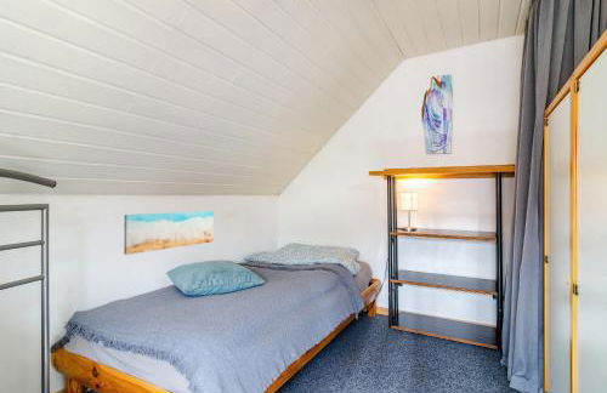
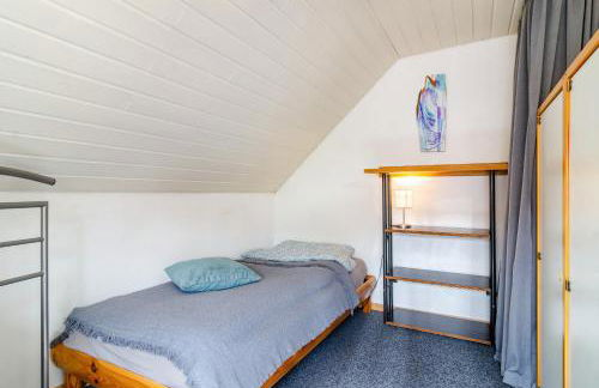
- wall art (172, 229)
